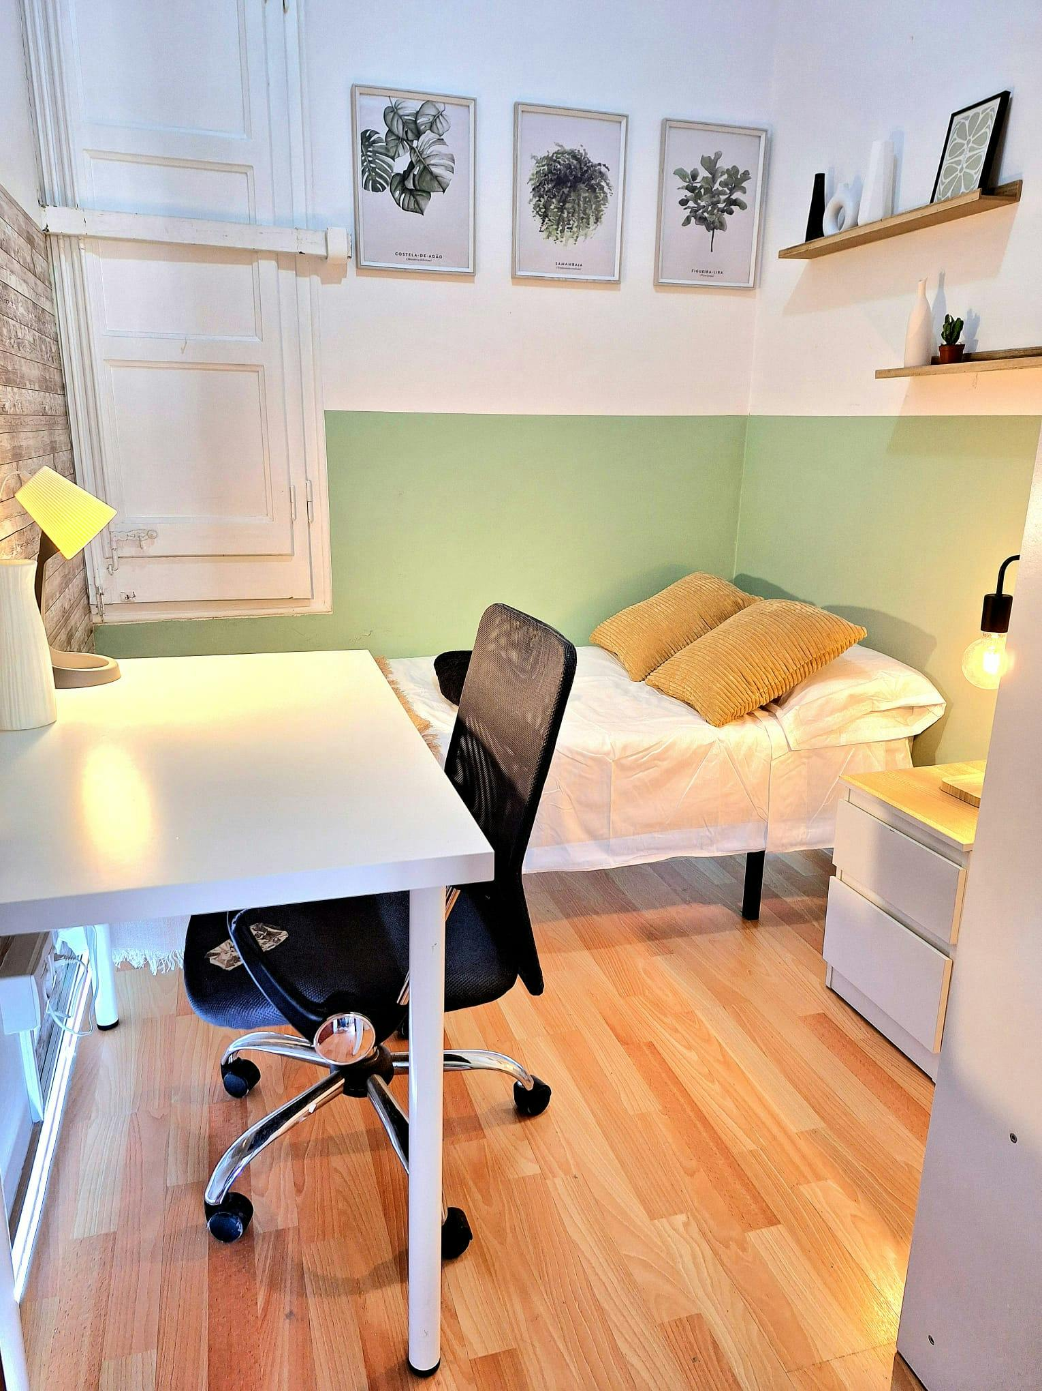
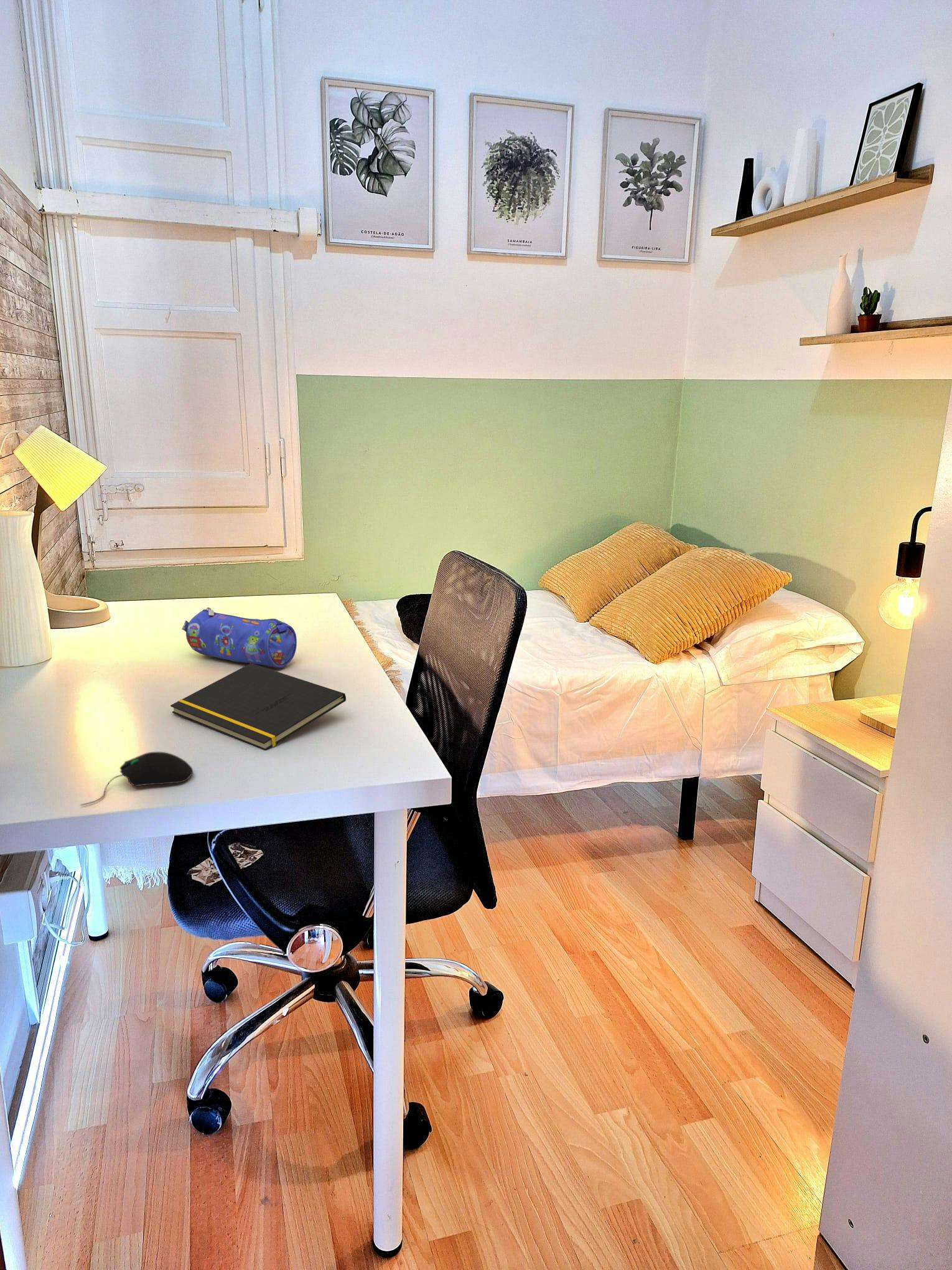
+ pencil case (240, 636)
+ notepad (258, 703)
+ computer mouse (137, 771)
